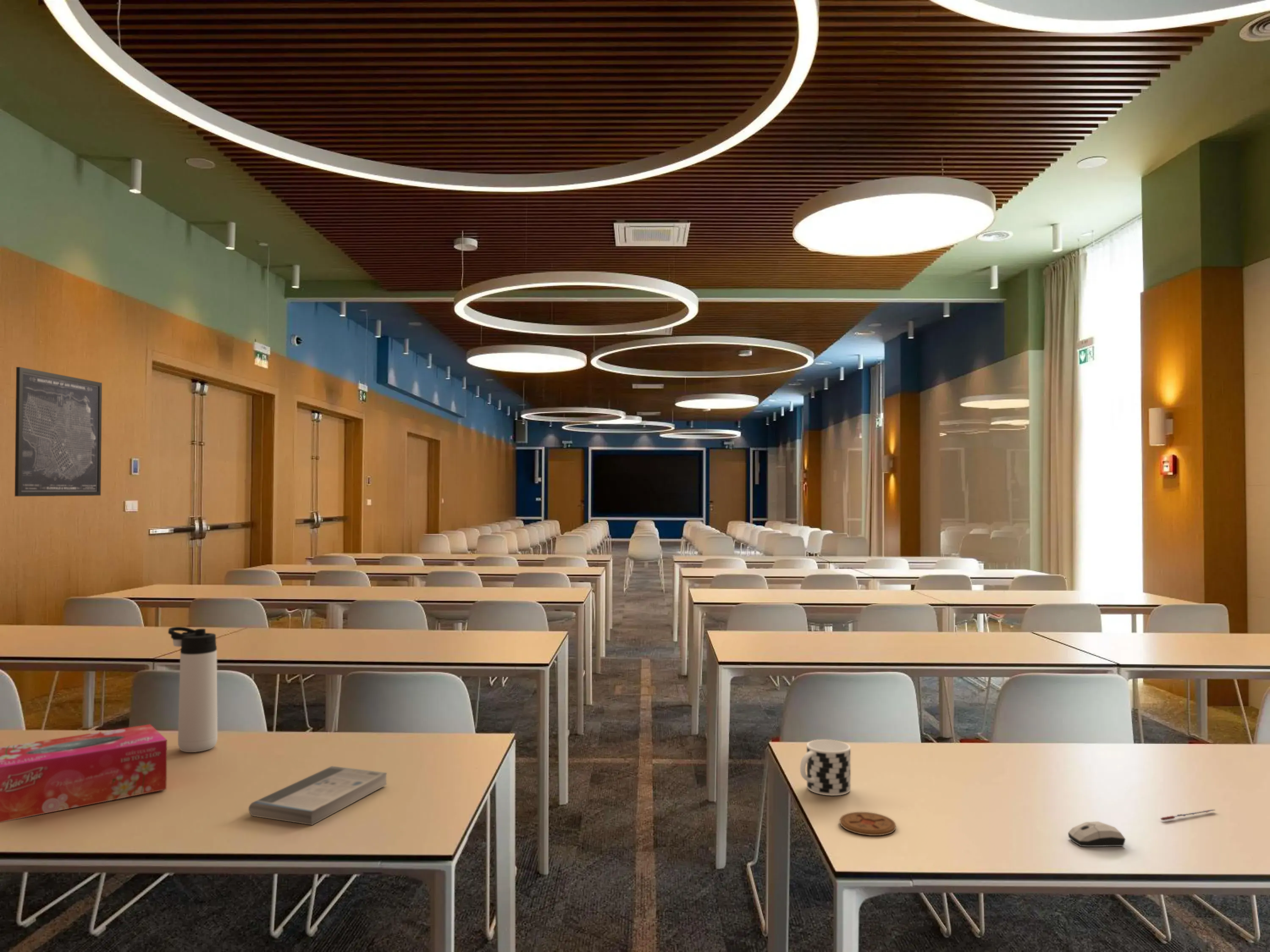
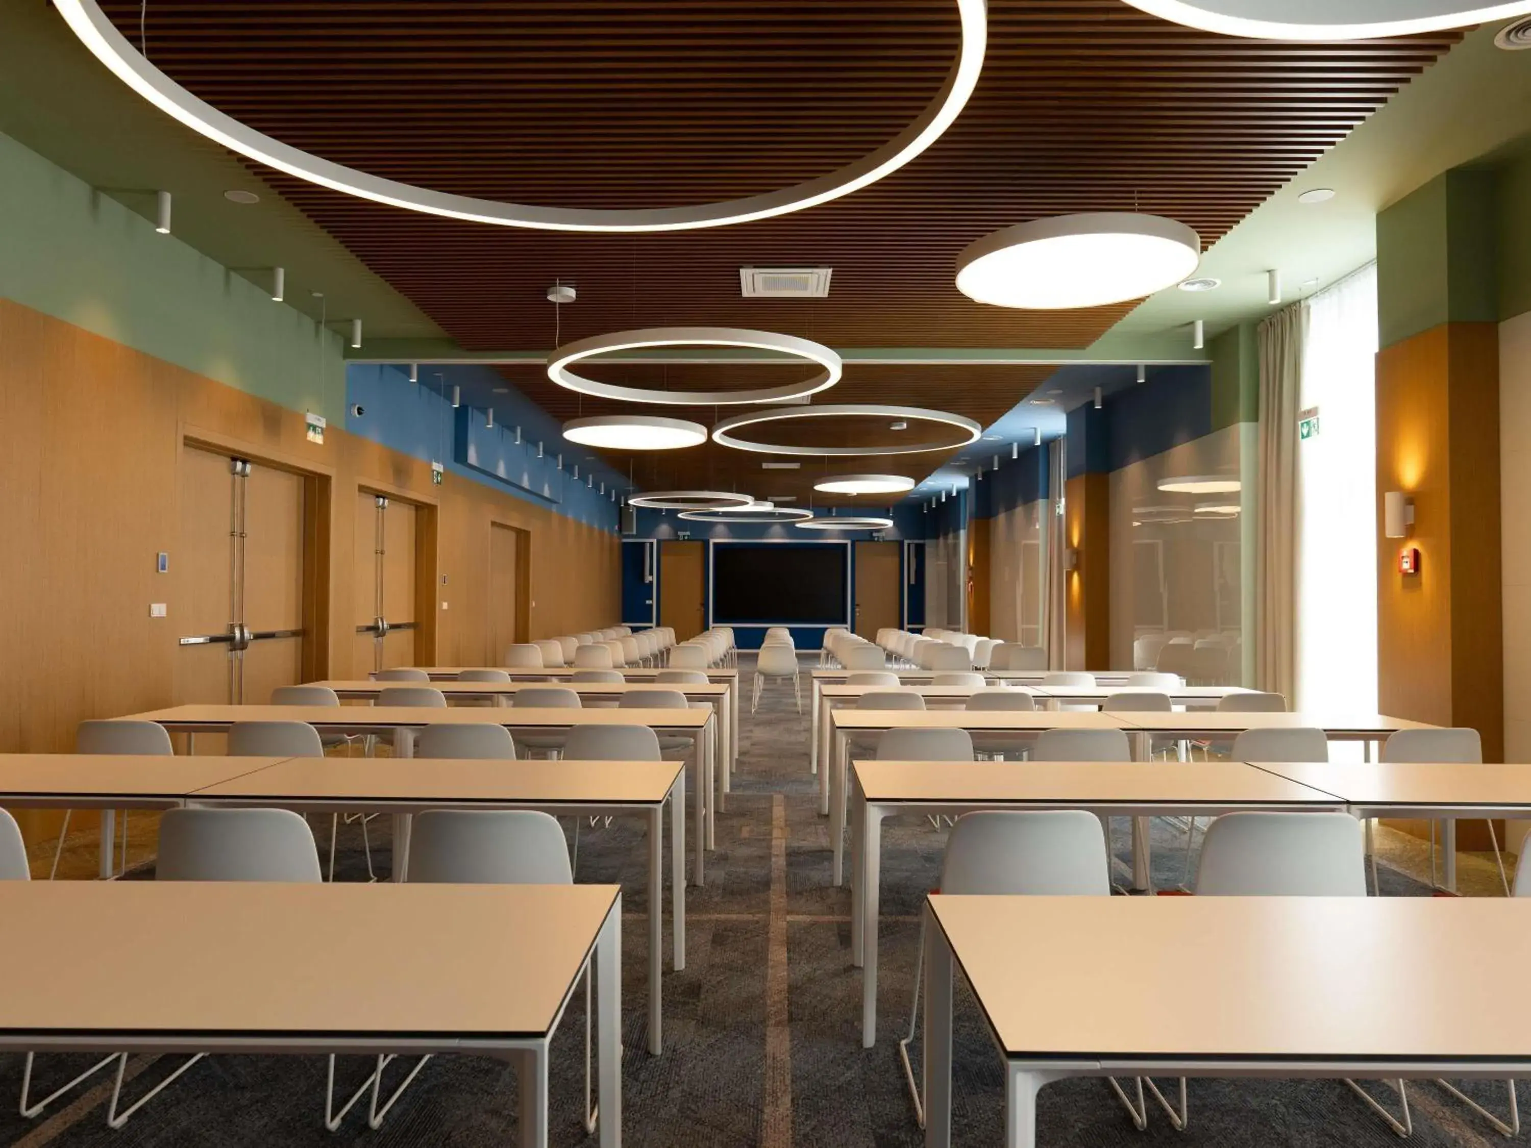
- book (321, 793)
- computer mouse (1096, 833)
- coaster (867, 823)
- wall art (61, 435)
- tissue box (76, 770)
- cup (823, 768)
- thermos bottle (191, 688)
- pen (1188, 814)
